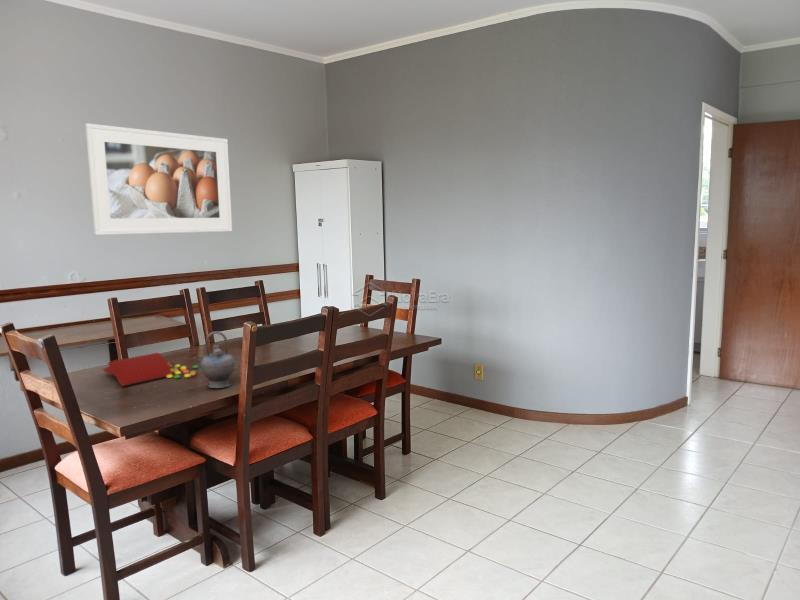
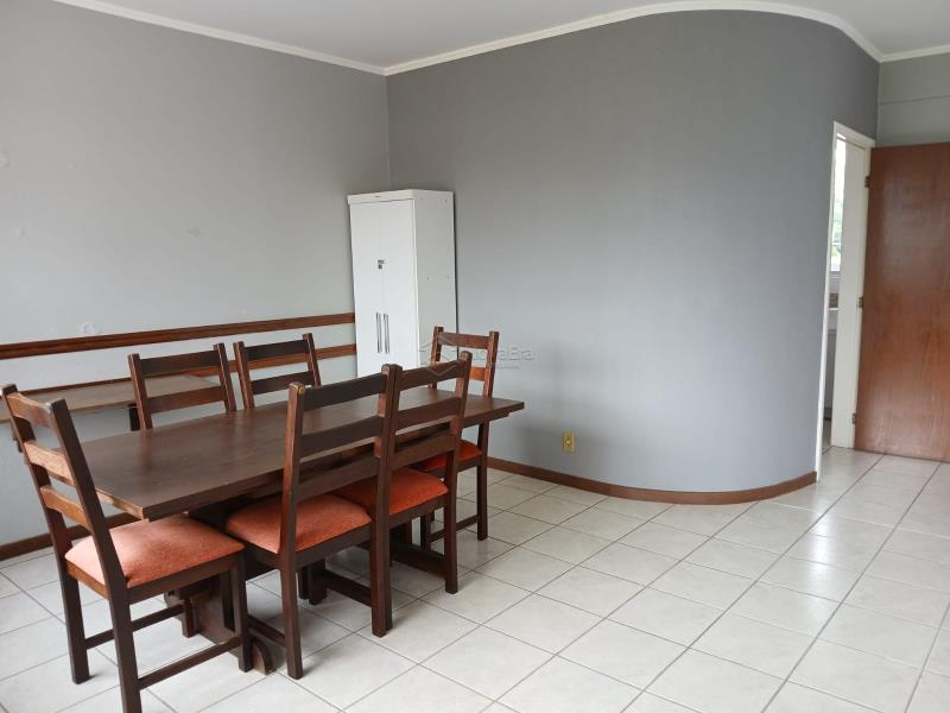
- teapot (213, 359)
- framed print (166, 182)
- candy bag (153, 364)
